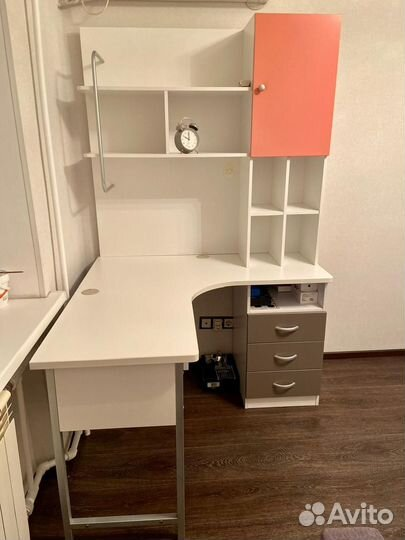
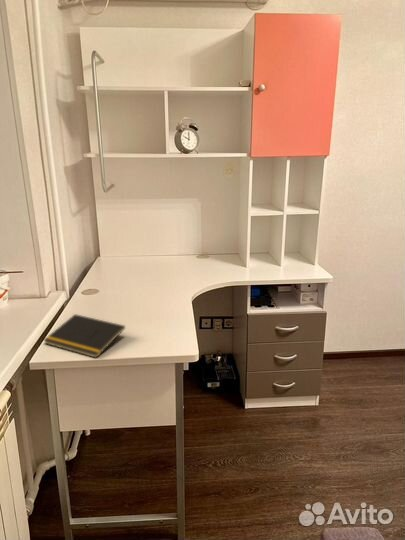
+ notepad (84, 334)
